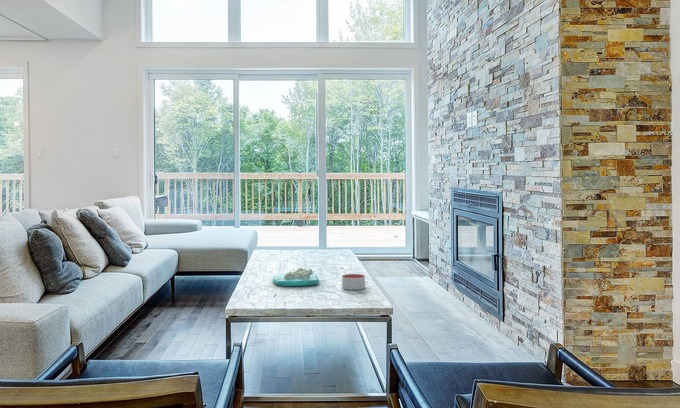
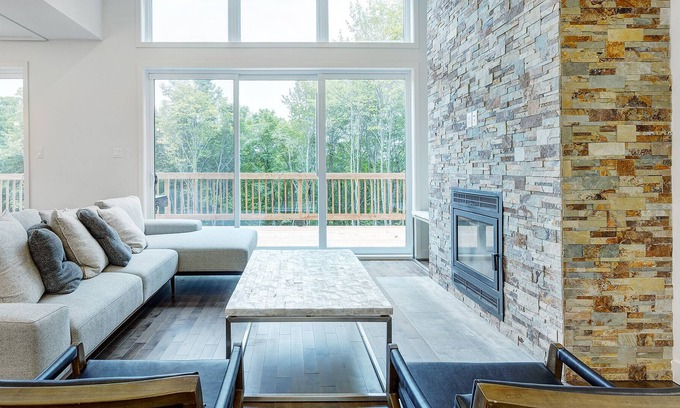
- decorative tray (297, 269)
- candle (353, 281)
